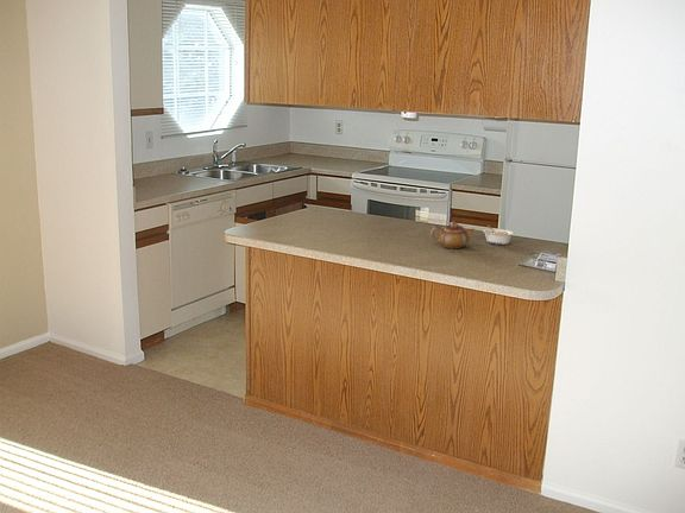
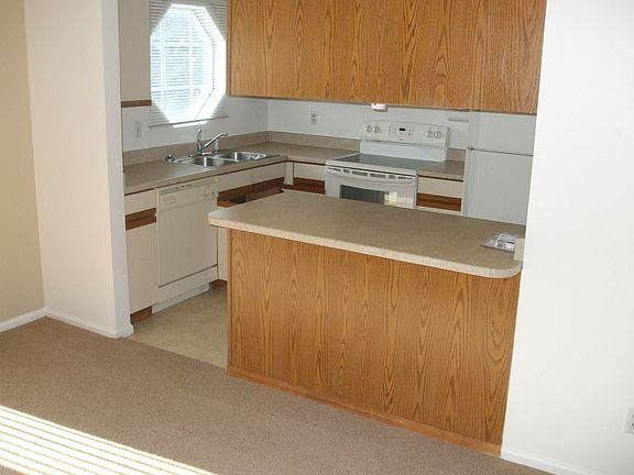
- legume (496, 235)
- teapot (453, 233)
